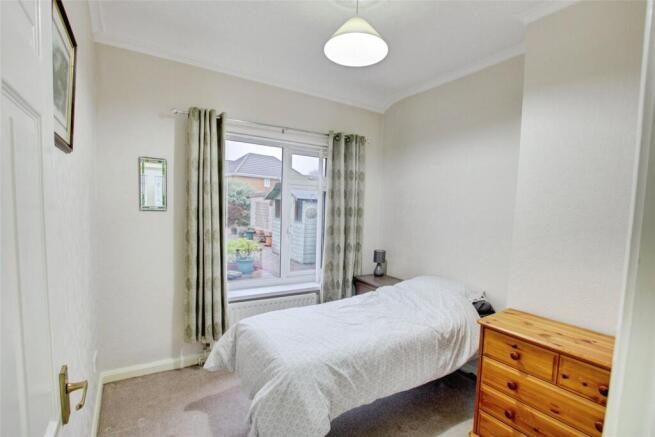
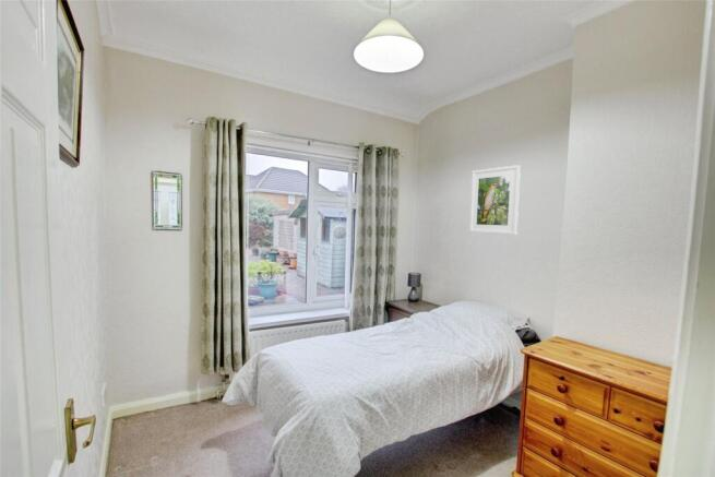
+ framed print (492, 201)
